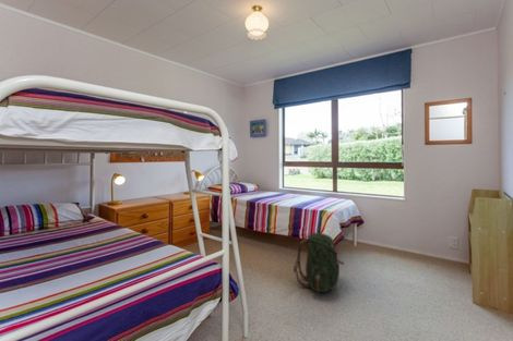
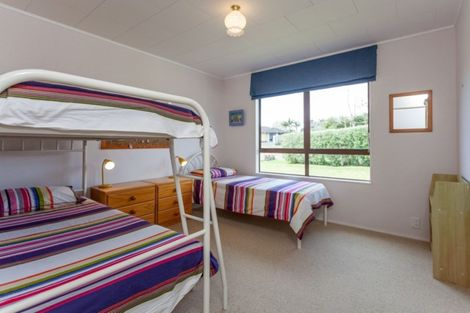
- backpack (319, 259)
